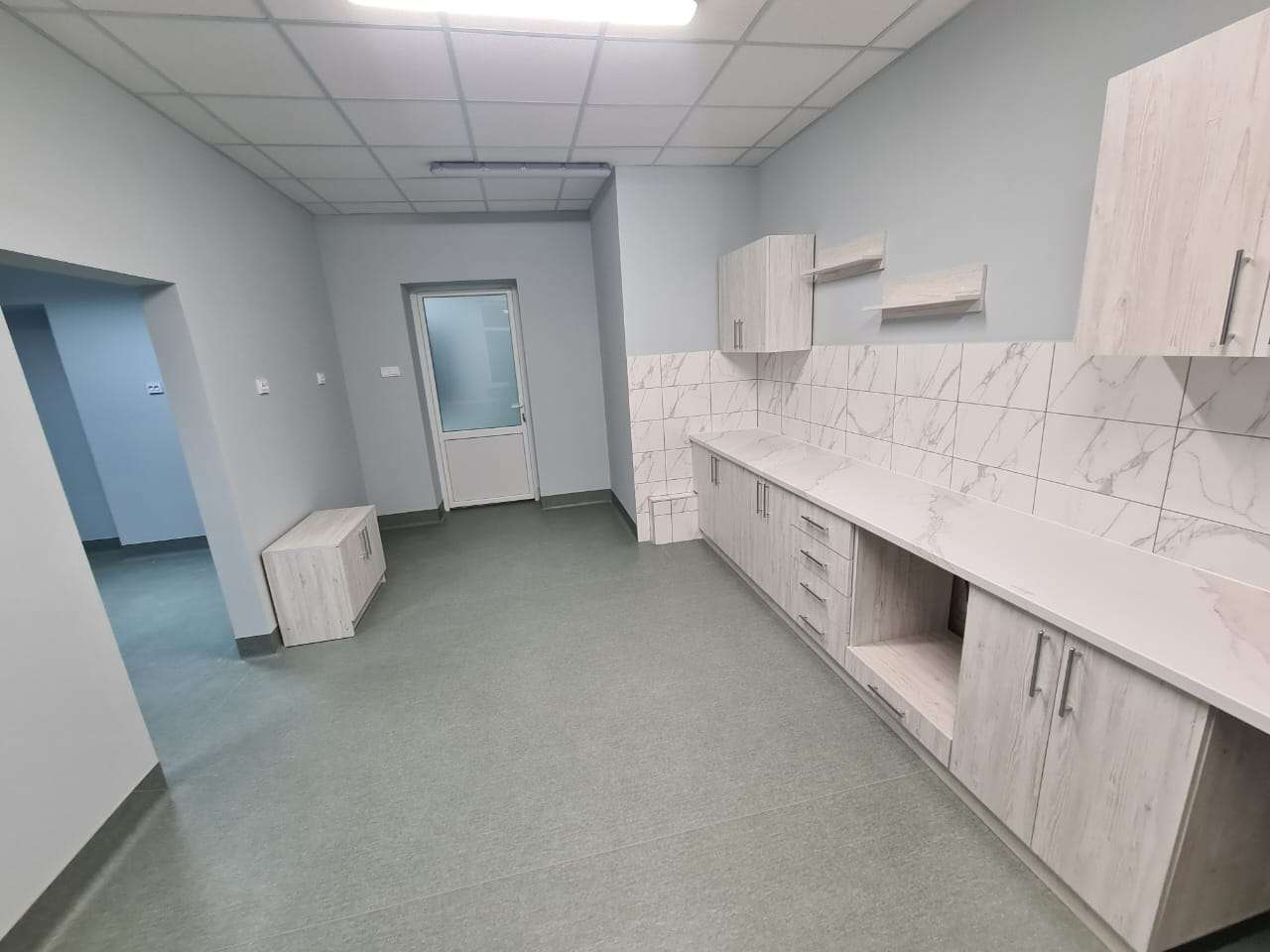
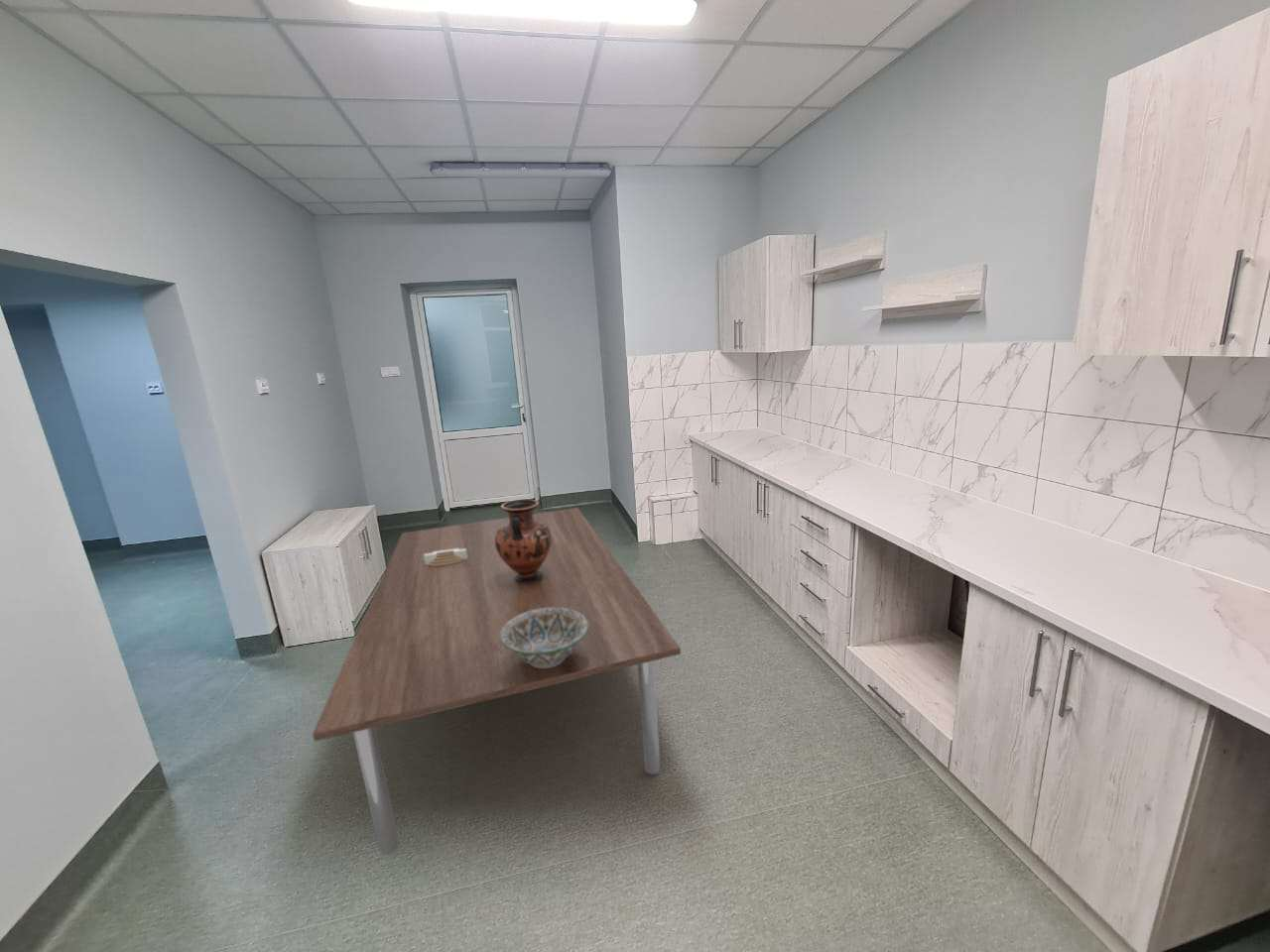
+ architectural model (444, 557)
+ vase (523, 540)
+ dining table (505, 624)
+ decorative bowl (546, 642)
